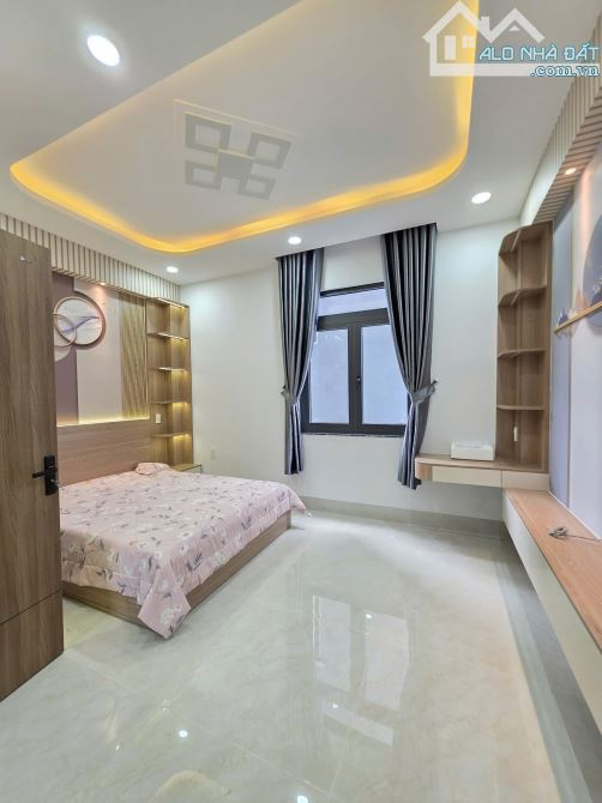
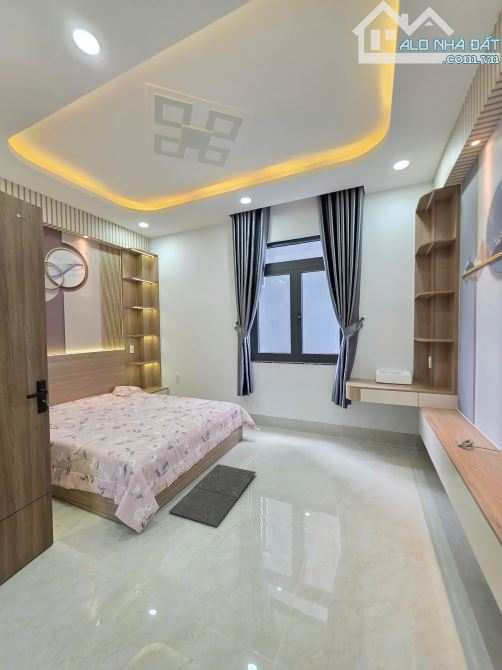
+ door mat (217, 490)
